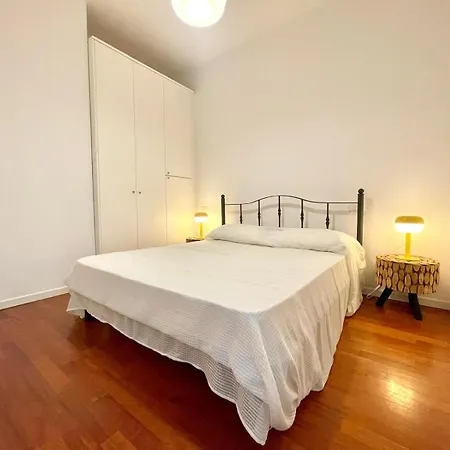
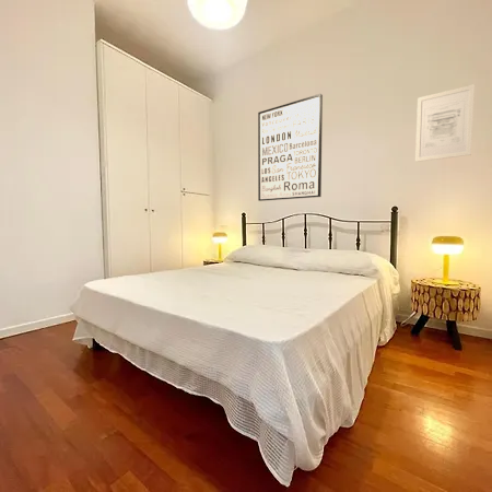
+ wall art (288, 152)
+ wall art (443, 125)
